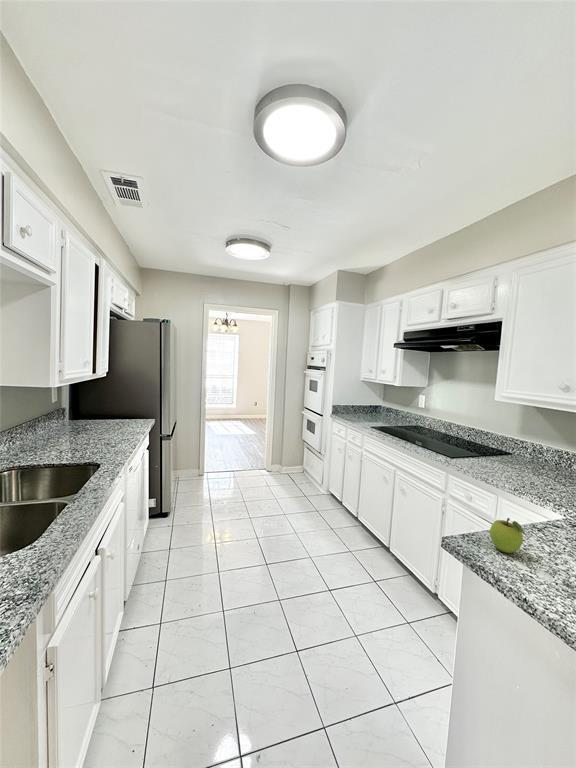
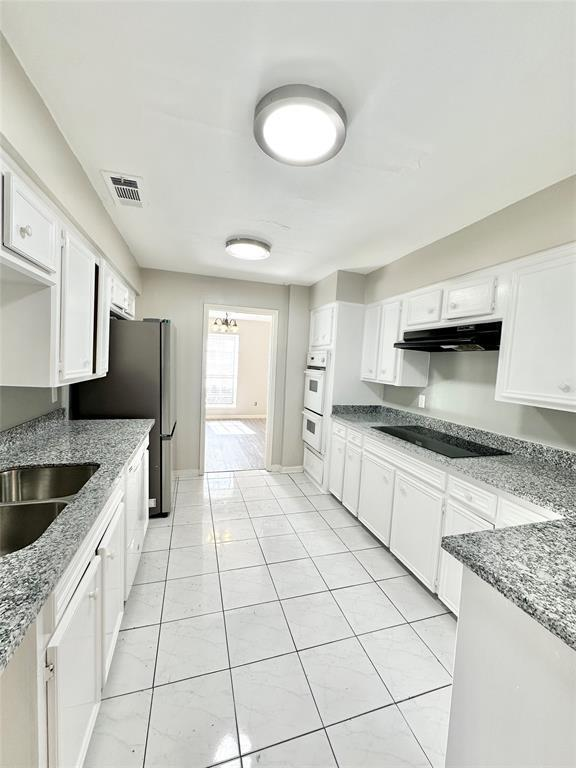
- fruit (508, 534)
